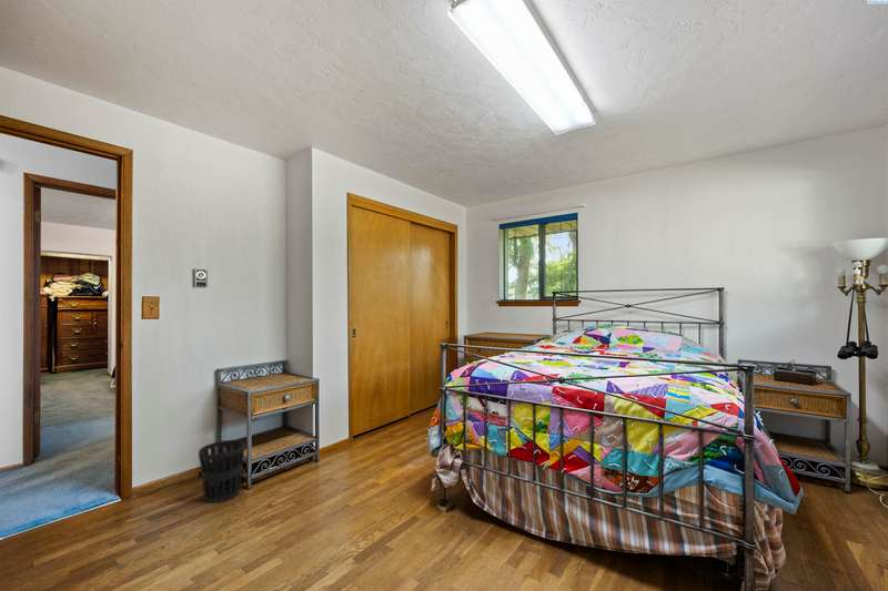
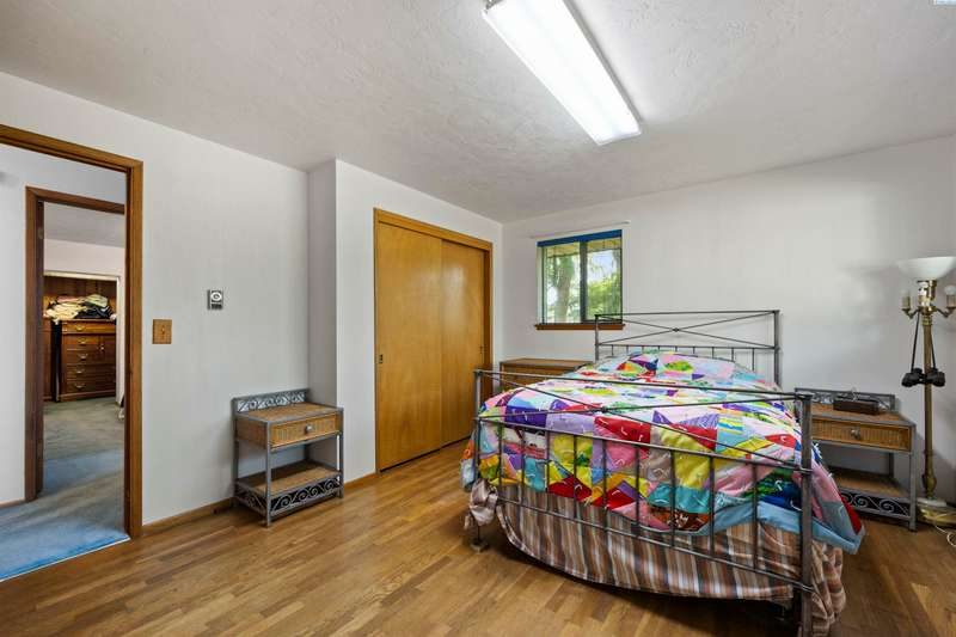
- wastebasket (222, 470)
